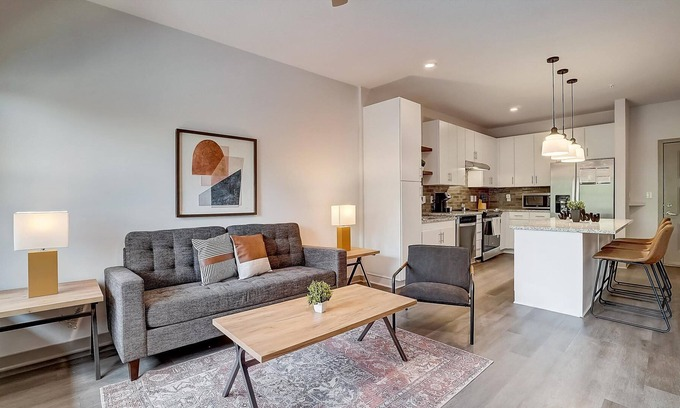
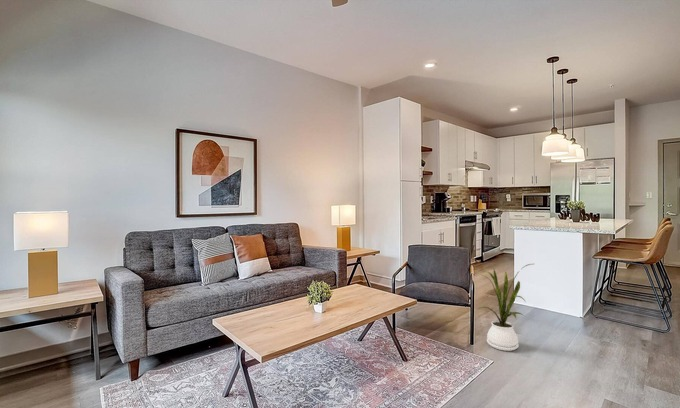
+ house plant (505, 303)
